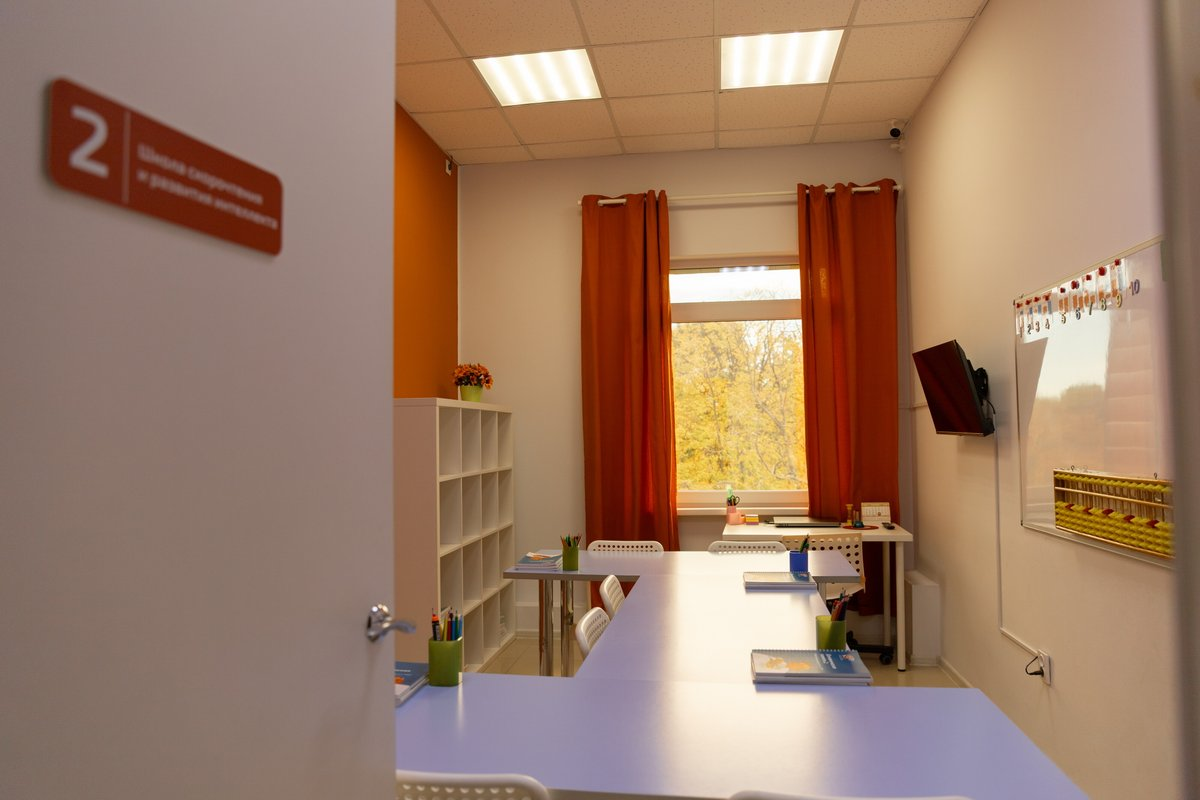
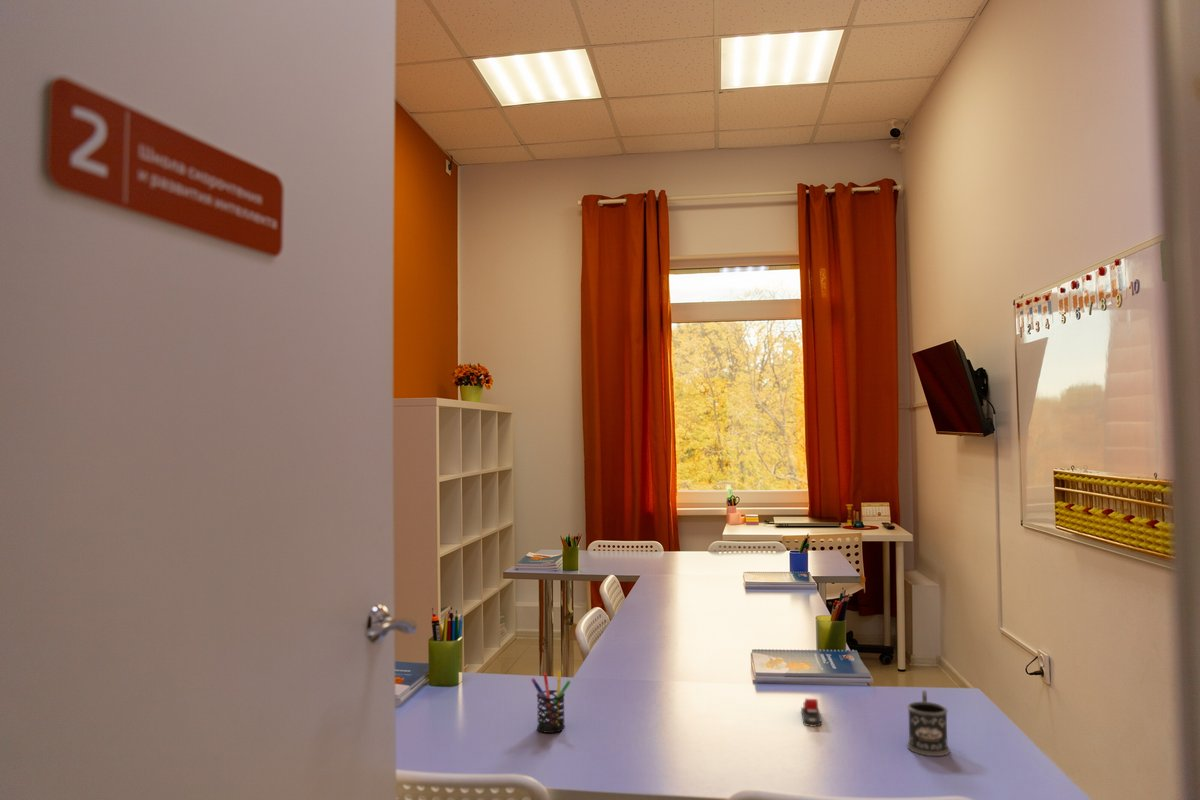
+ stapler (811, 708)
+ mug (926, 720)
+ pen holder (553, 699)
